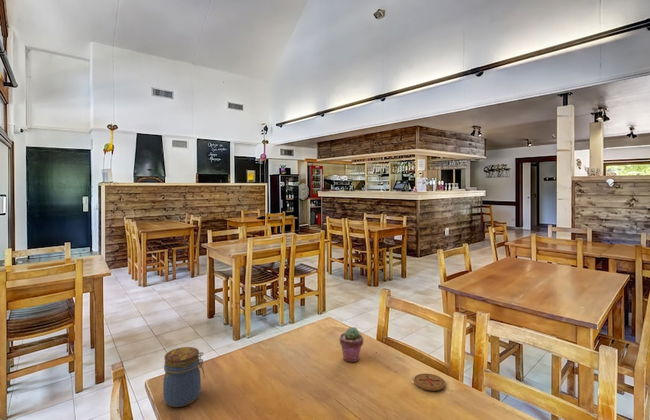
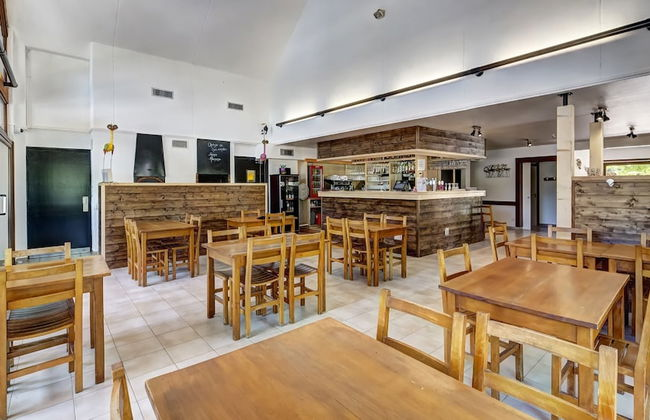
- potted succulent (351, 343)
- coaster (429, 381)
- jar (184, 374)
